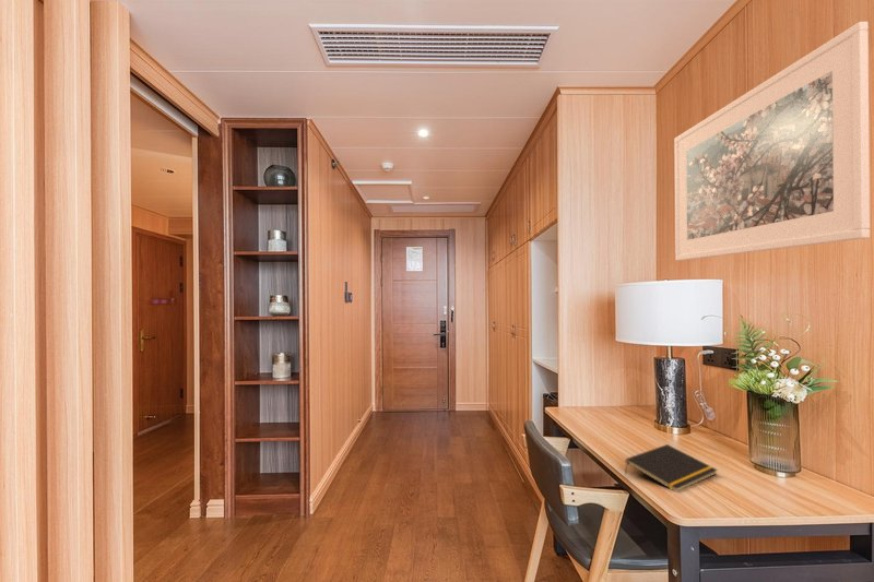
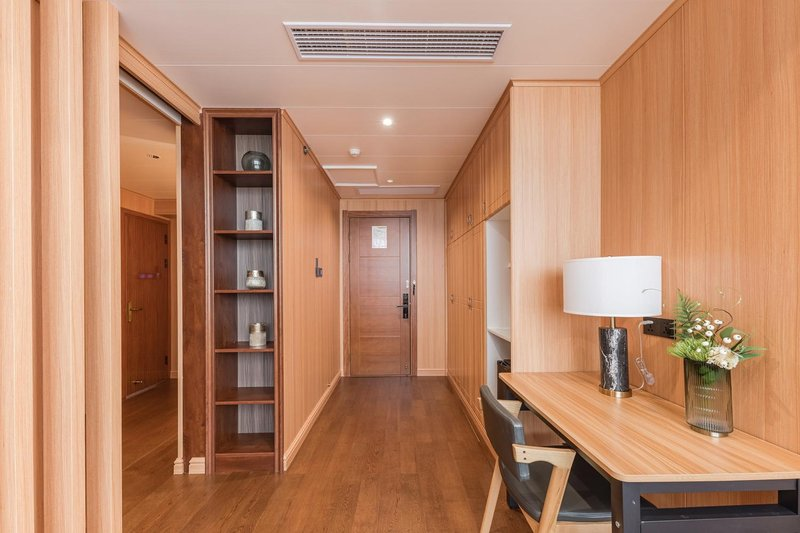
- notepad (671, 465)
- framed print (744, 174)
